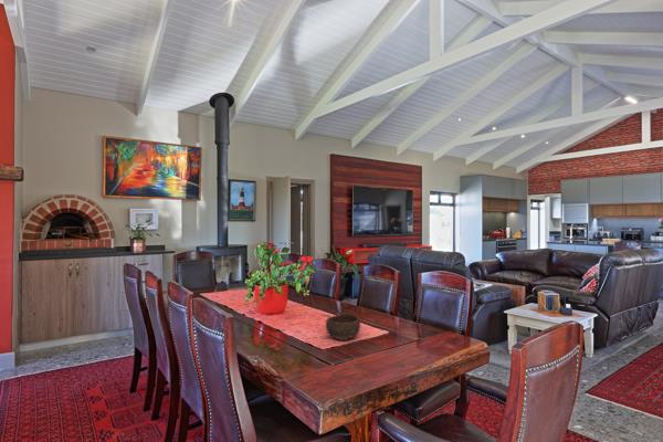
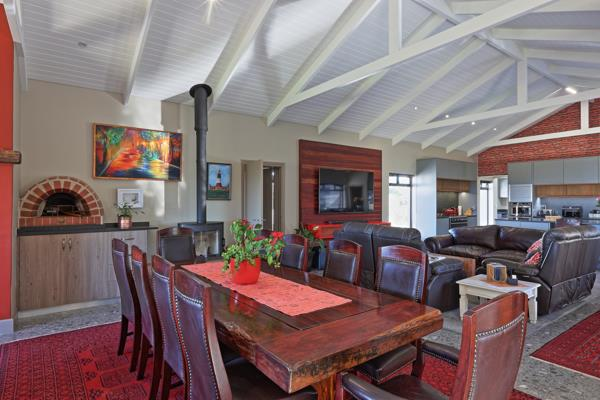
- bowl (343, 326)
